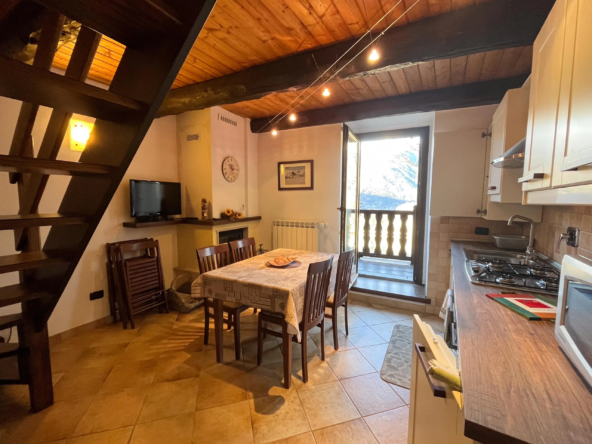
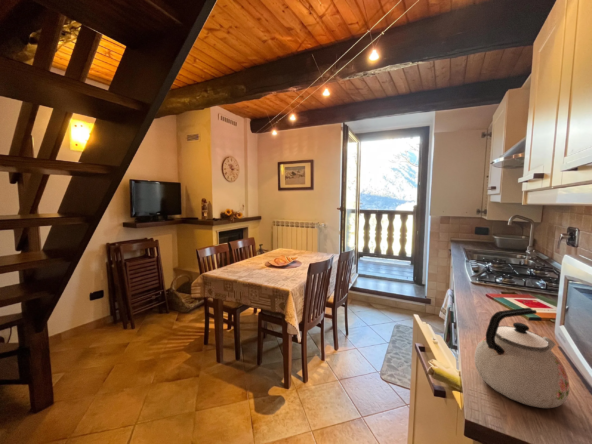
+ kettle (519, 348)
